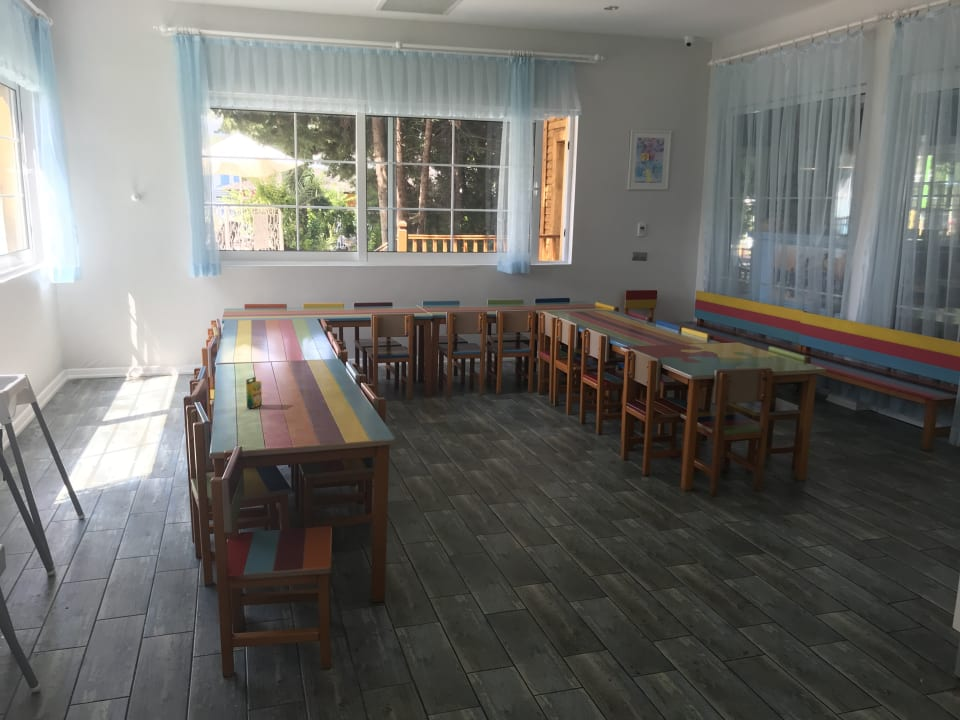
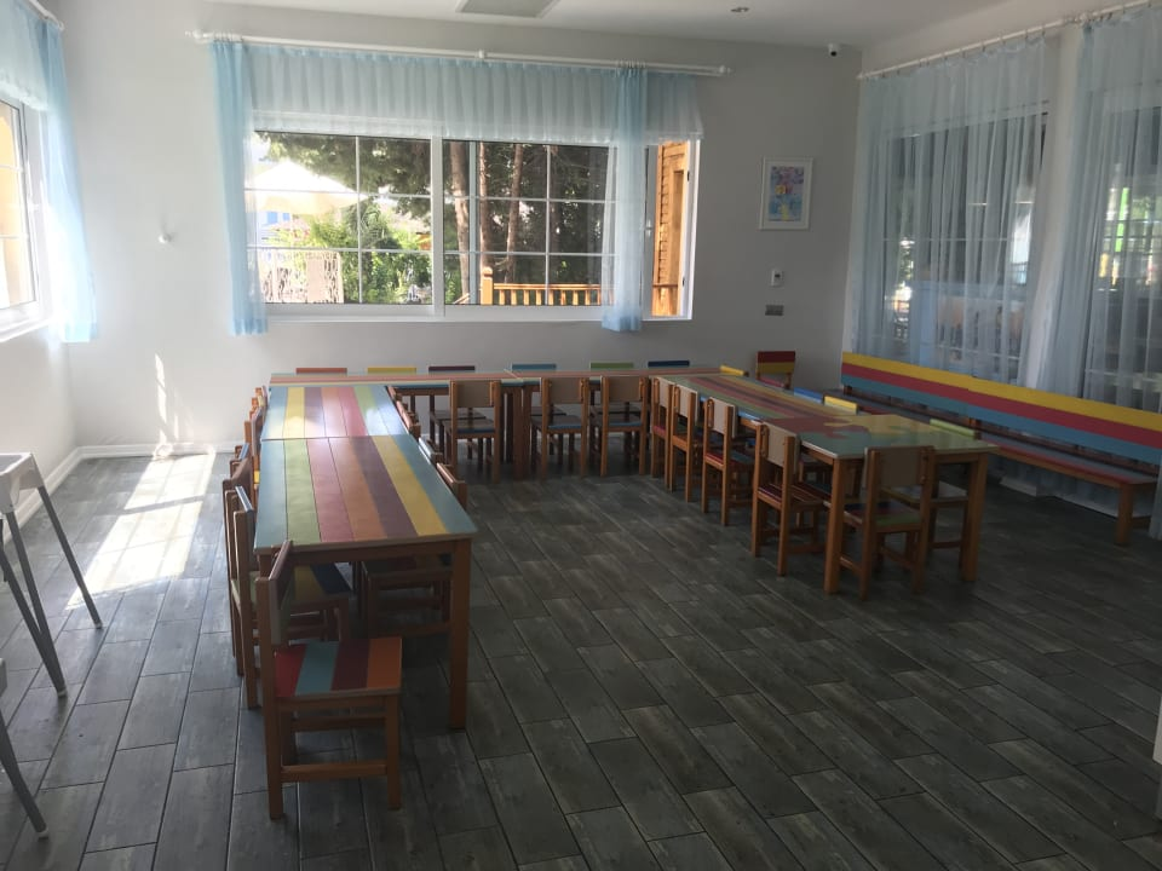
- crayon box (253, 392)
